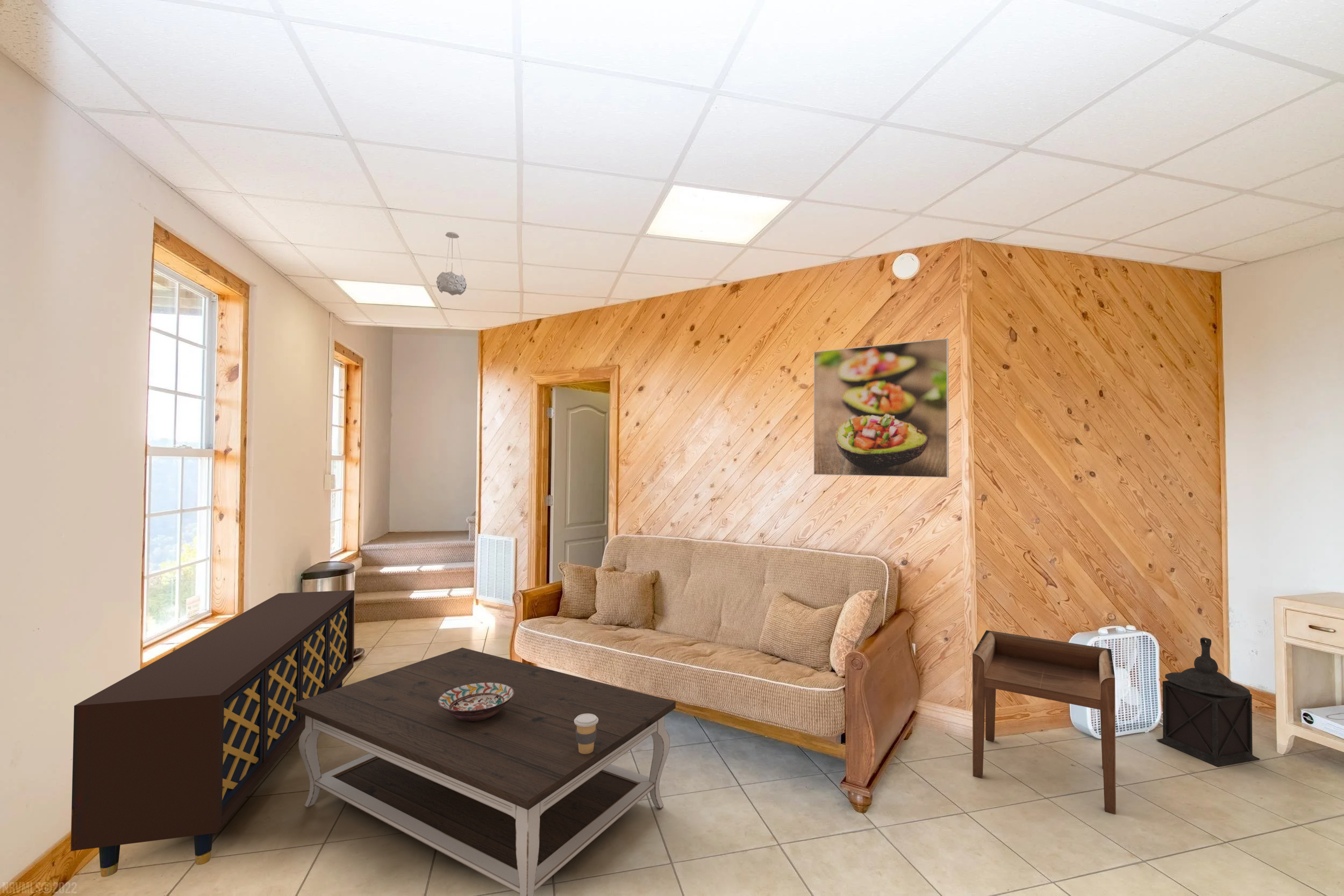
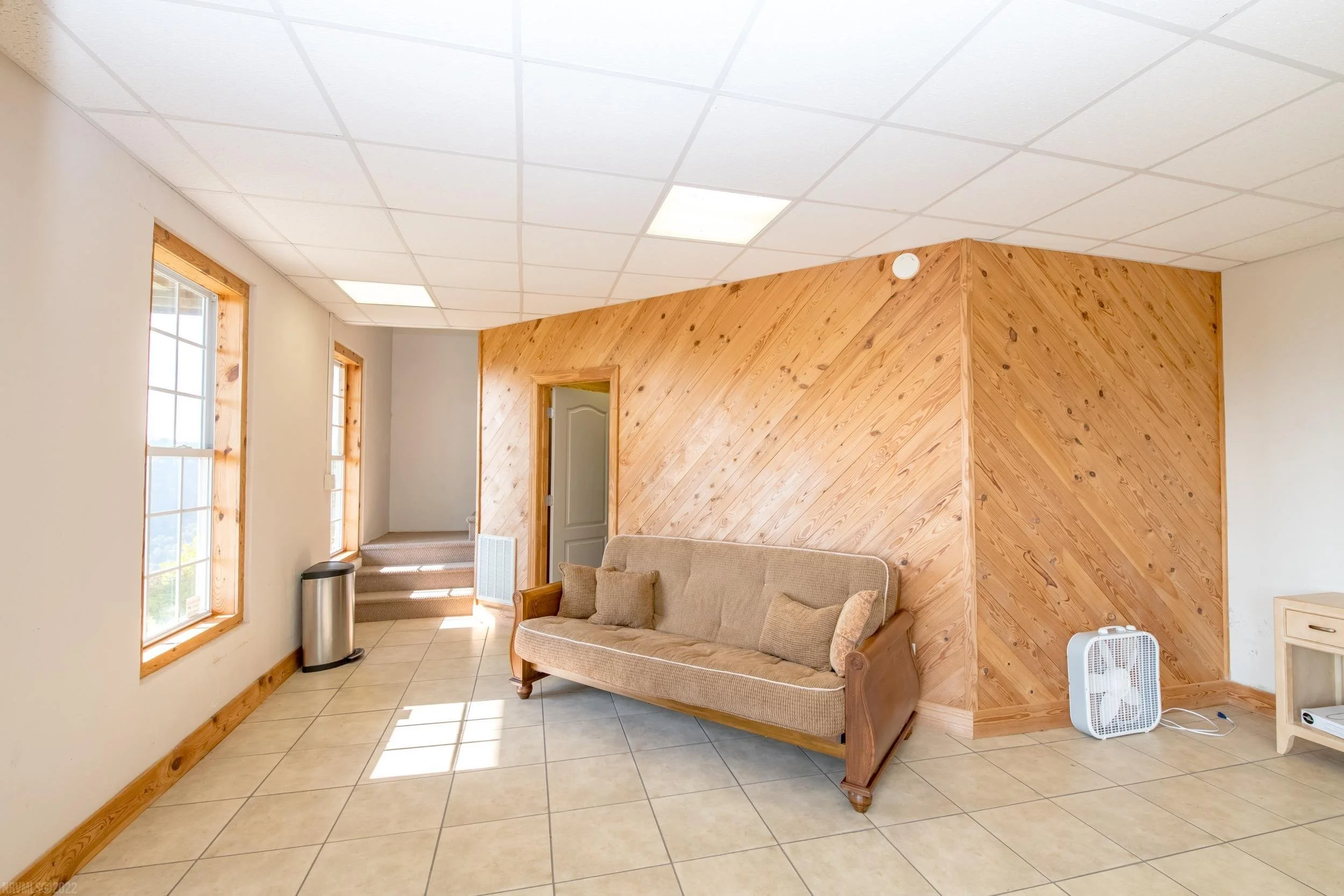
- coffee table (485, 754)
- lantern (1206, 693)
- coffee cup (586, 733)
- pendant light (452, 264)
- side table (1046, 699)
- sideboard (256, 695)
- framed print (877, 411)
- decorative bowl (476, 704)
